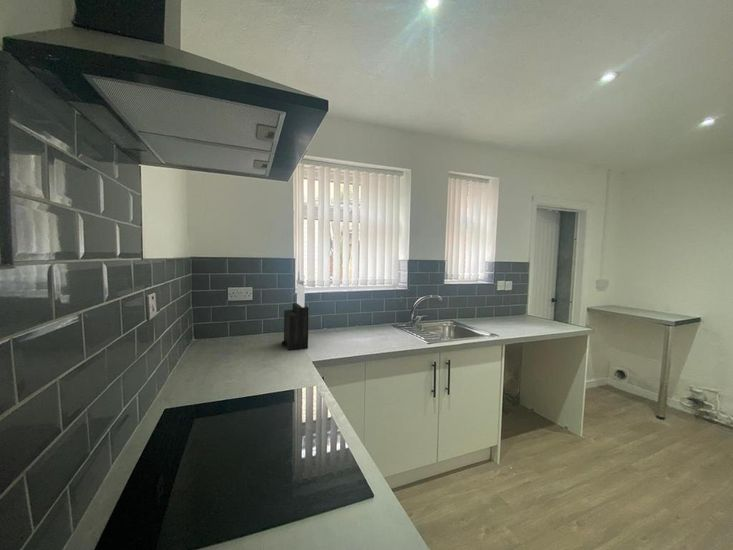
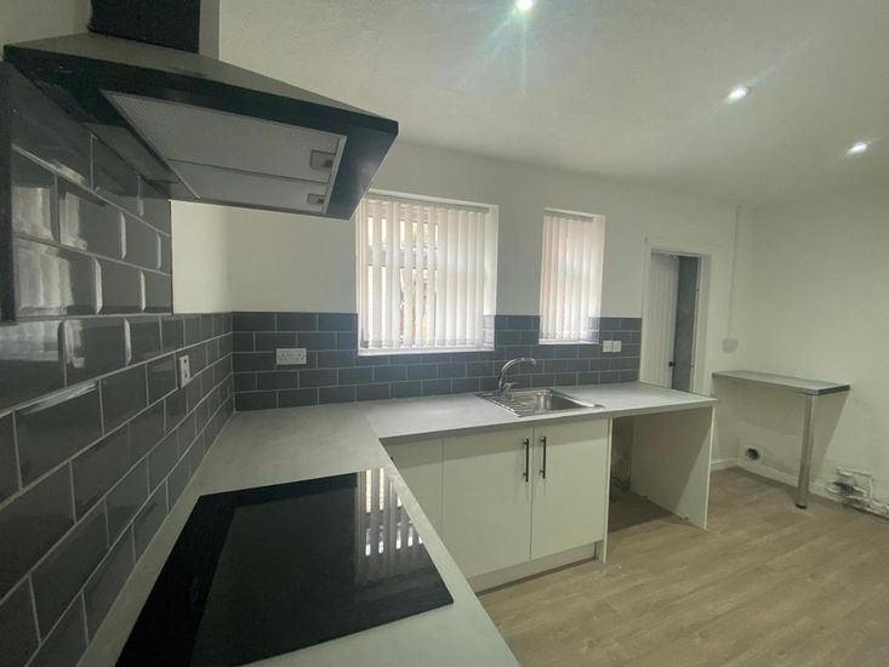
- knife block (293, 315)
